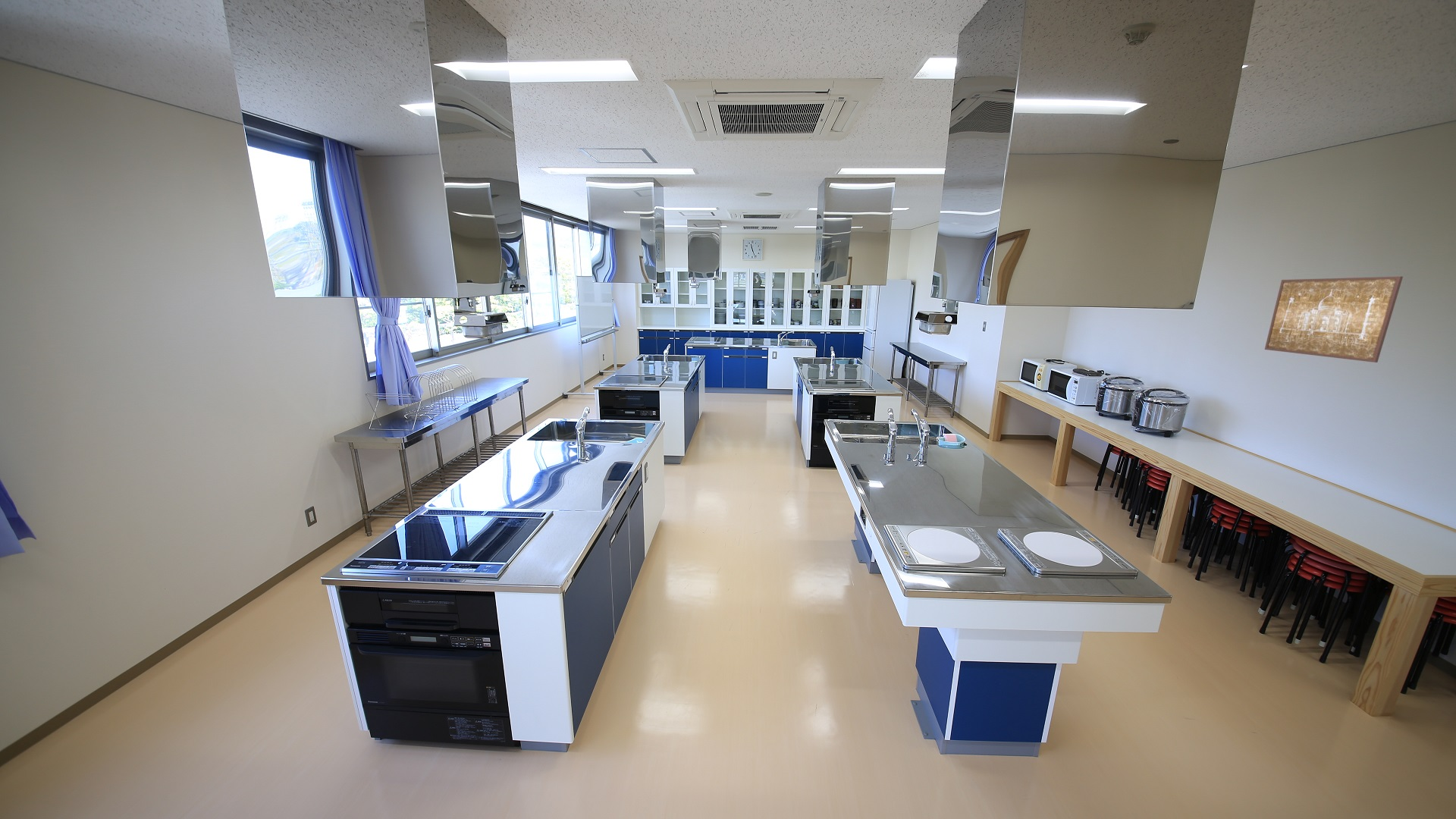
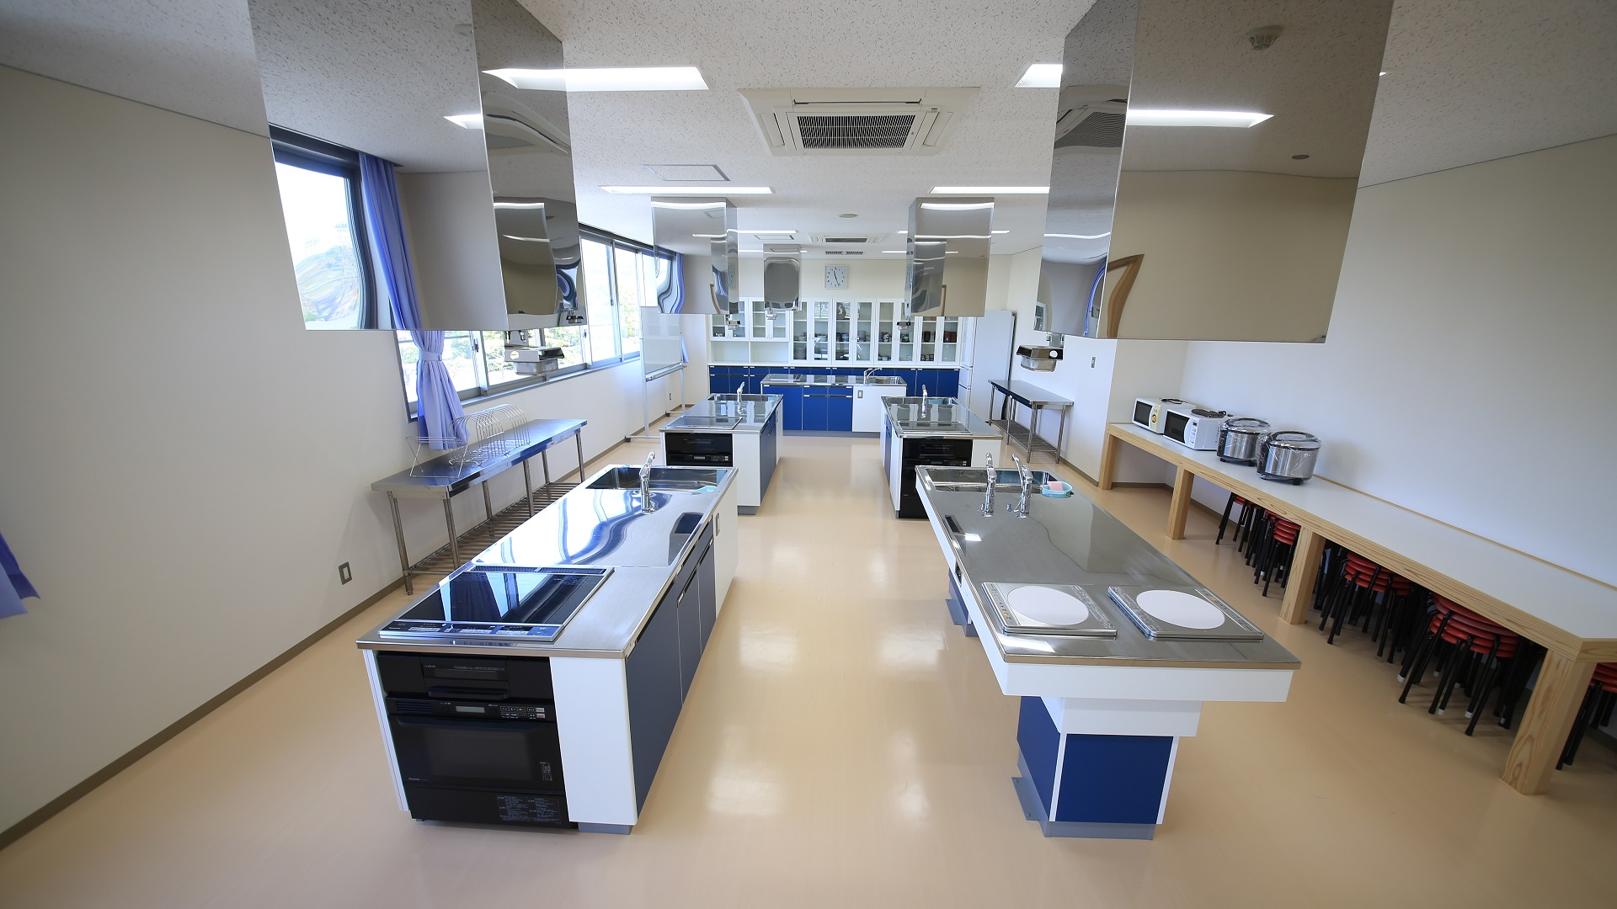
- wall art (1325, 317)
